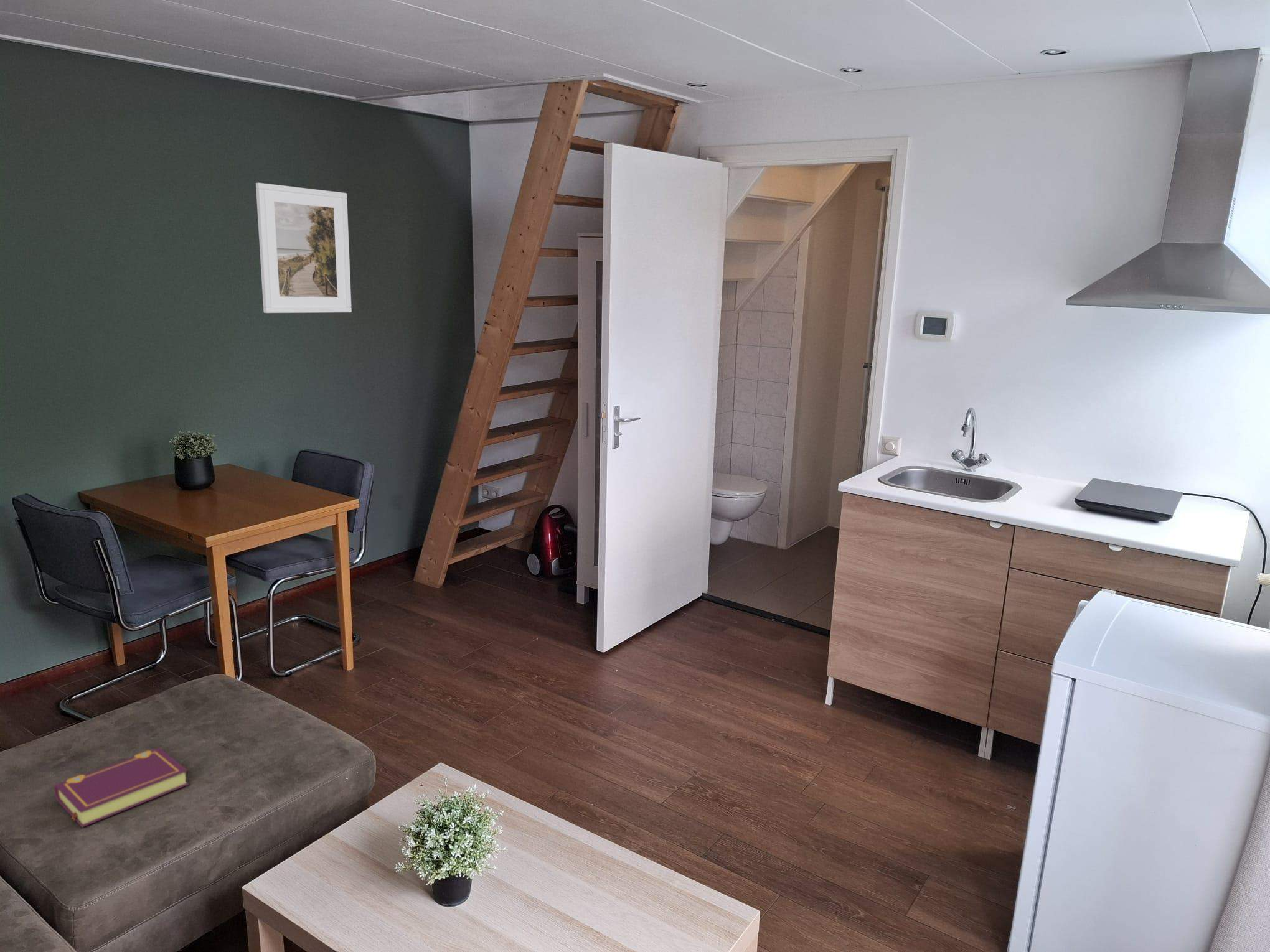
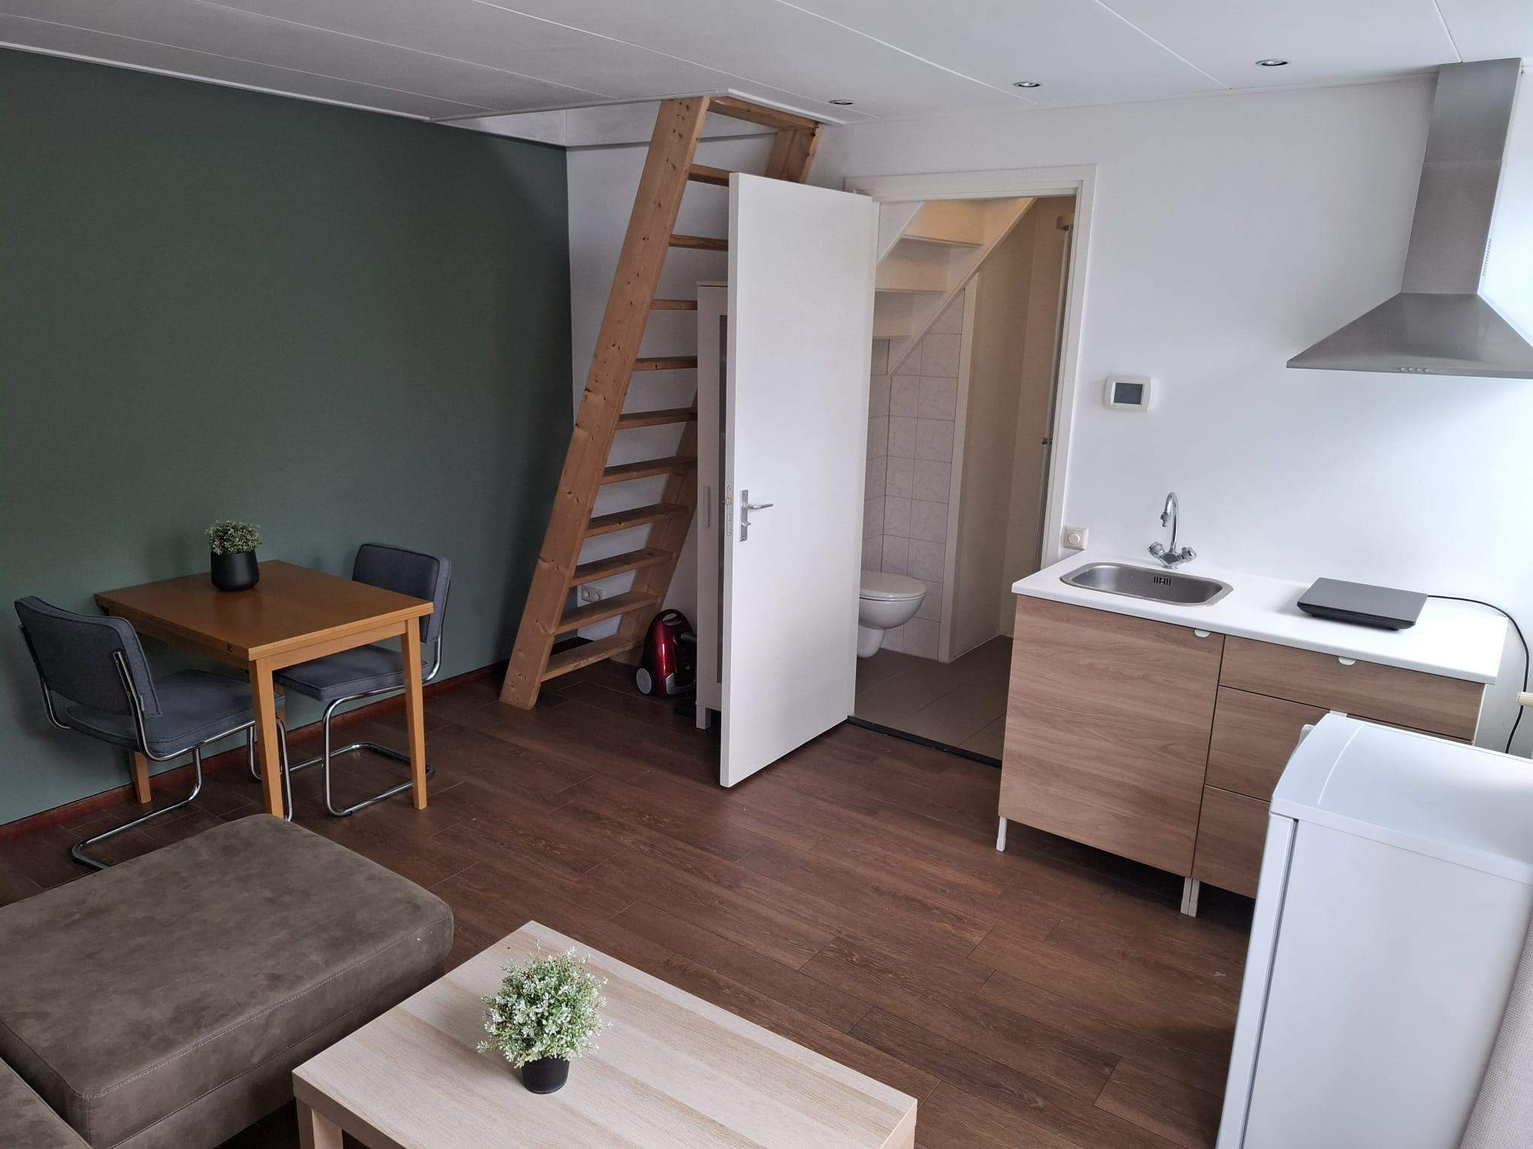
- book (120, 784)
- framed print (306, 251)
